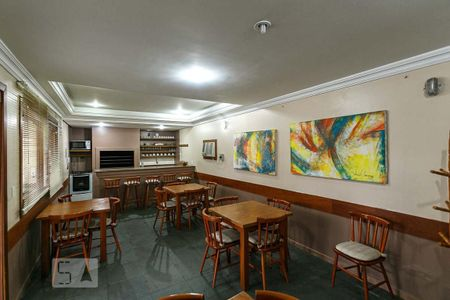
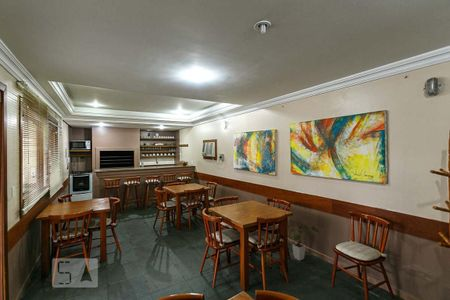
+ house plant (300, 242)
